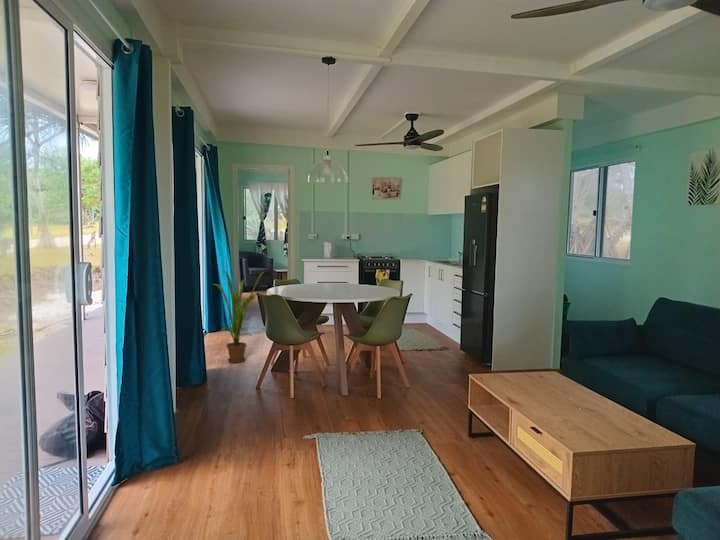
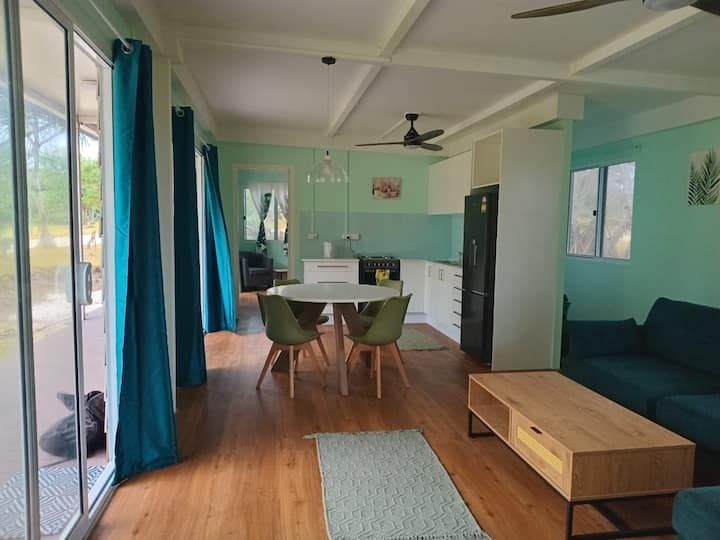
- house plant (231, 315)
